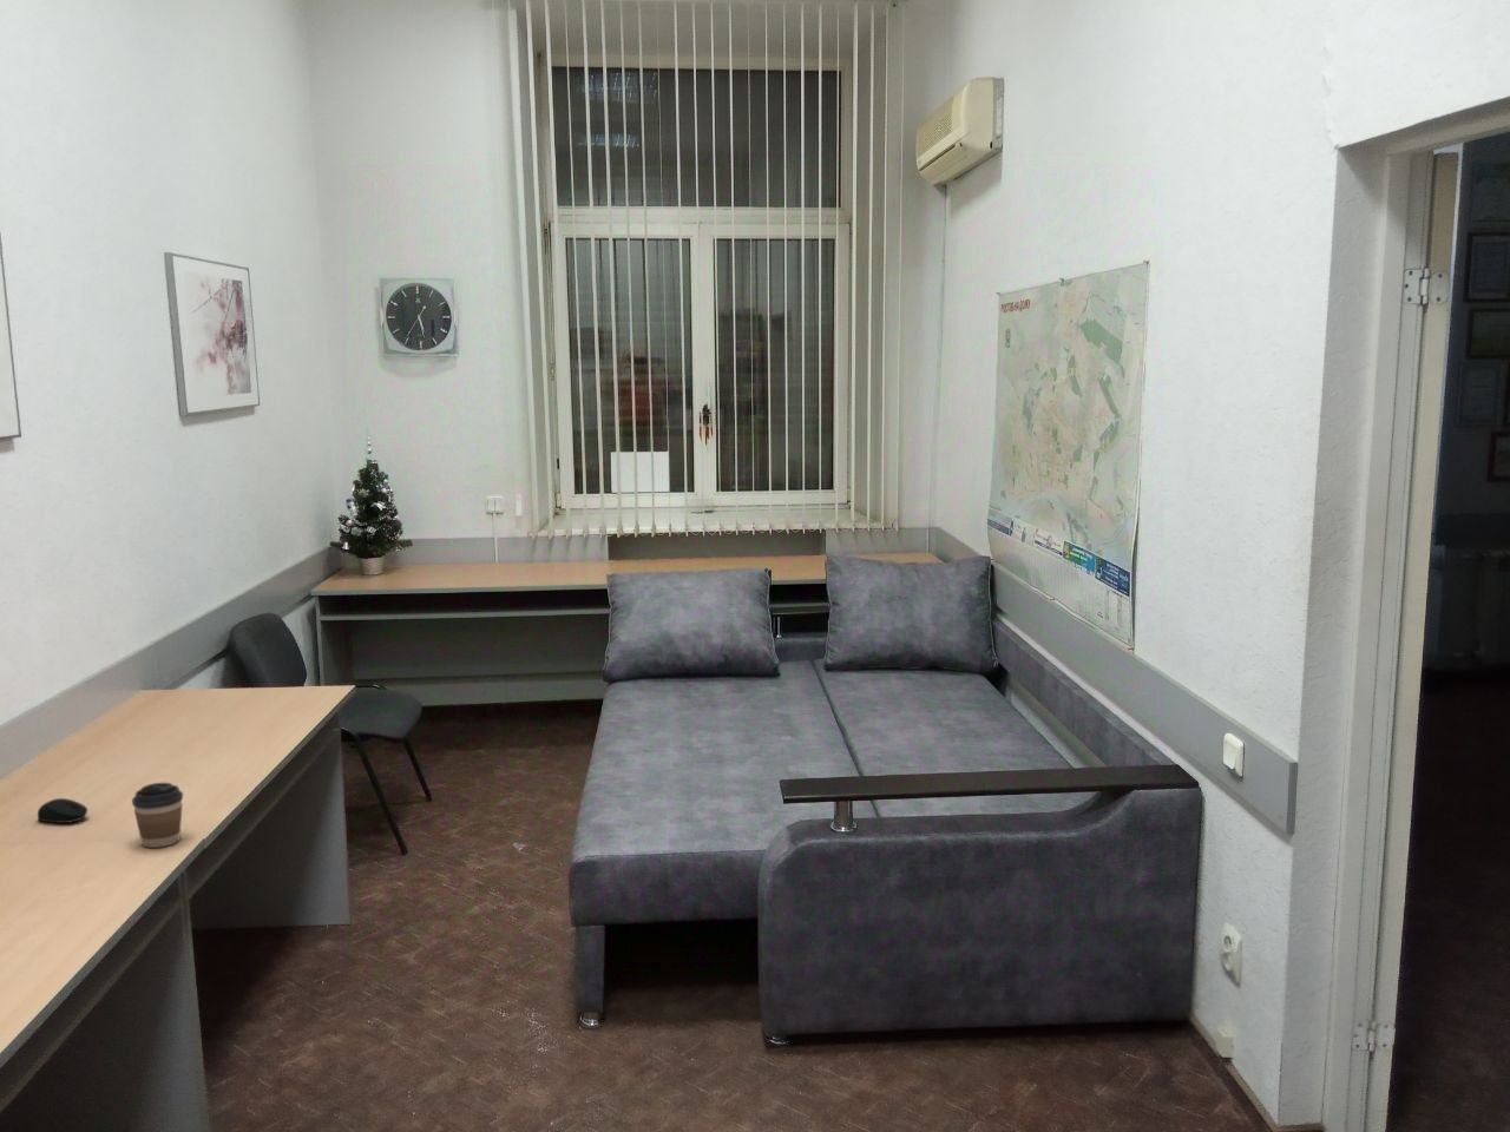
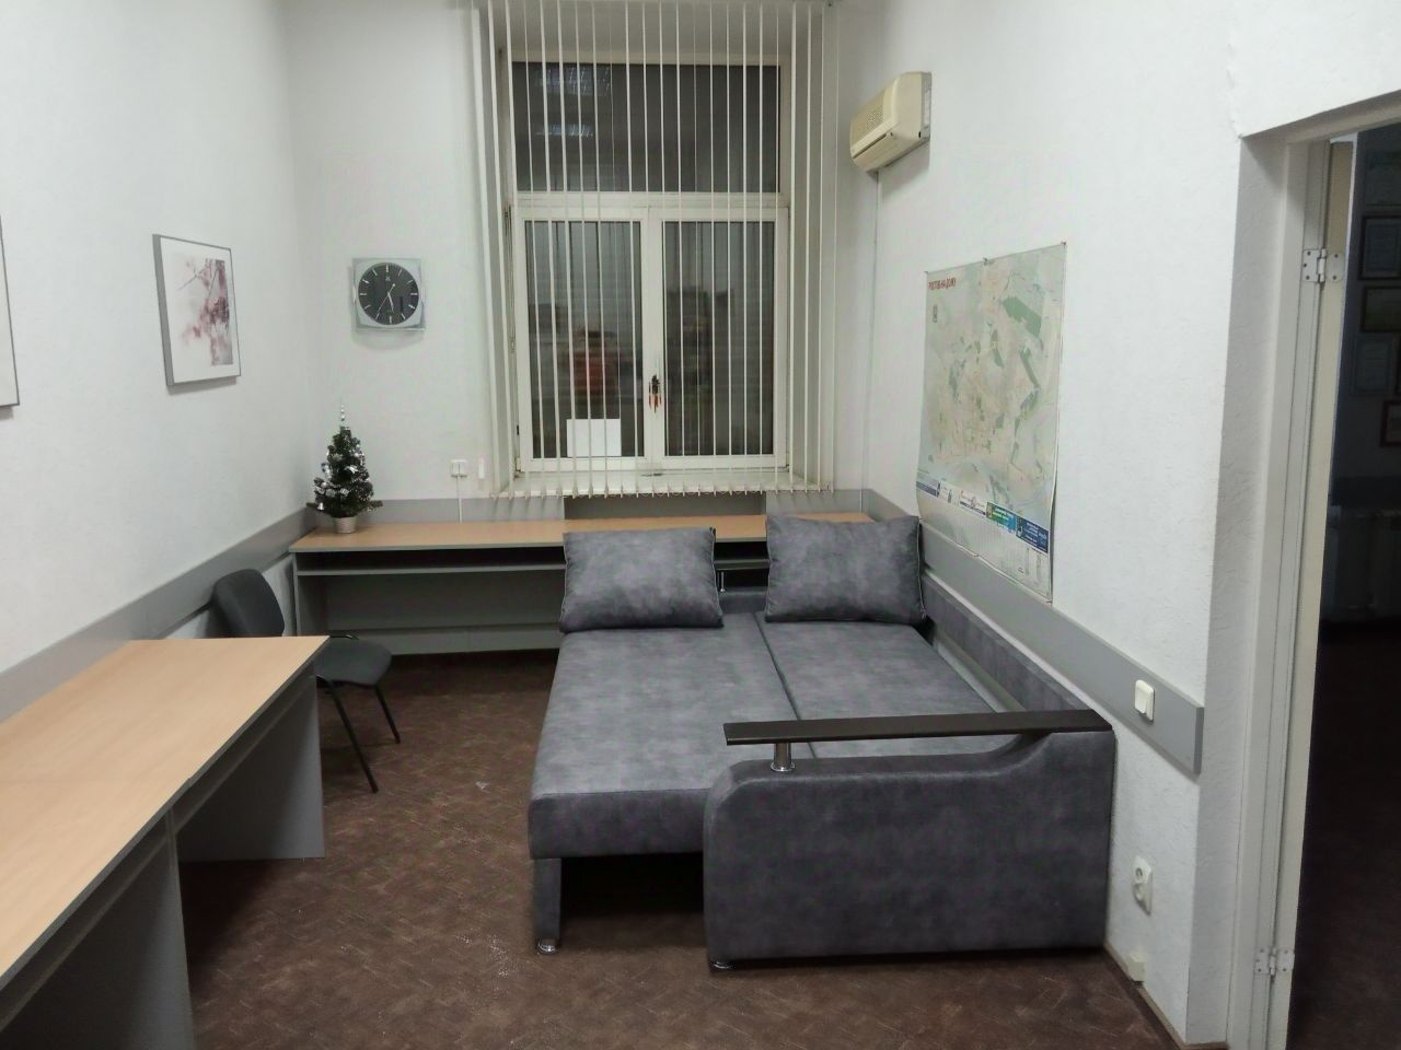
- coffee cup (158, 811)
- computer mouse (62, 809)
